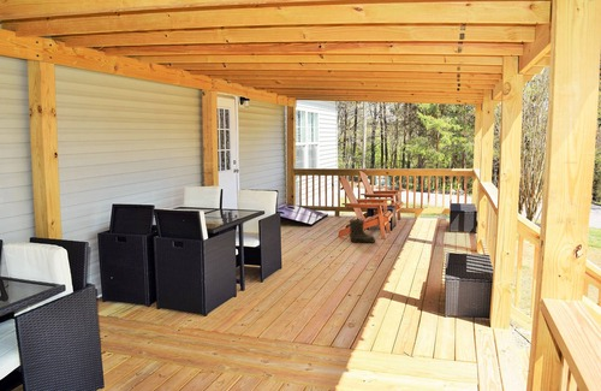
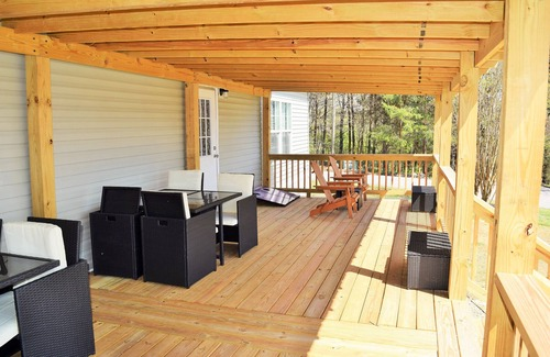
- boots (362, 230)
